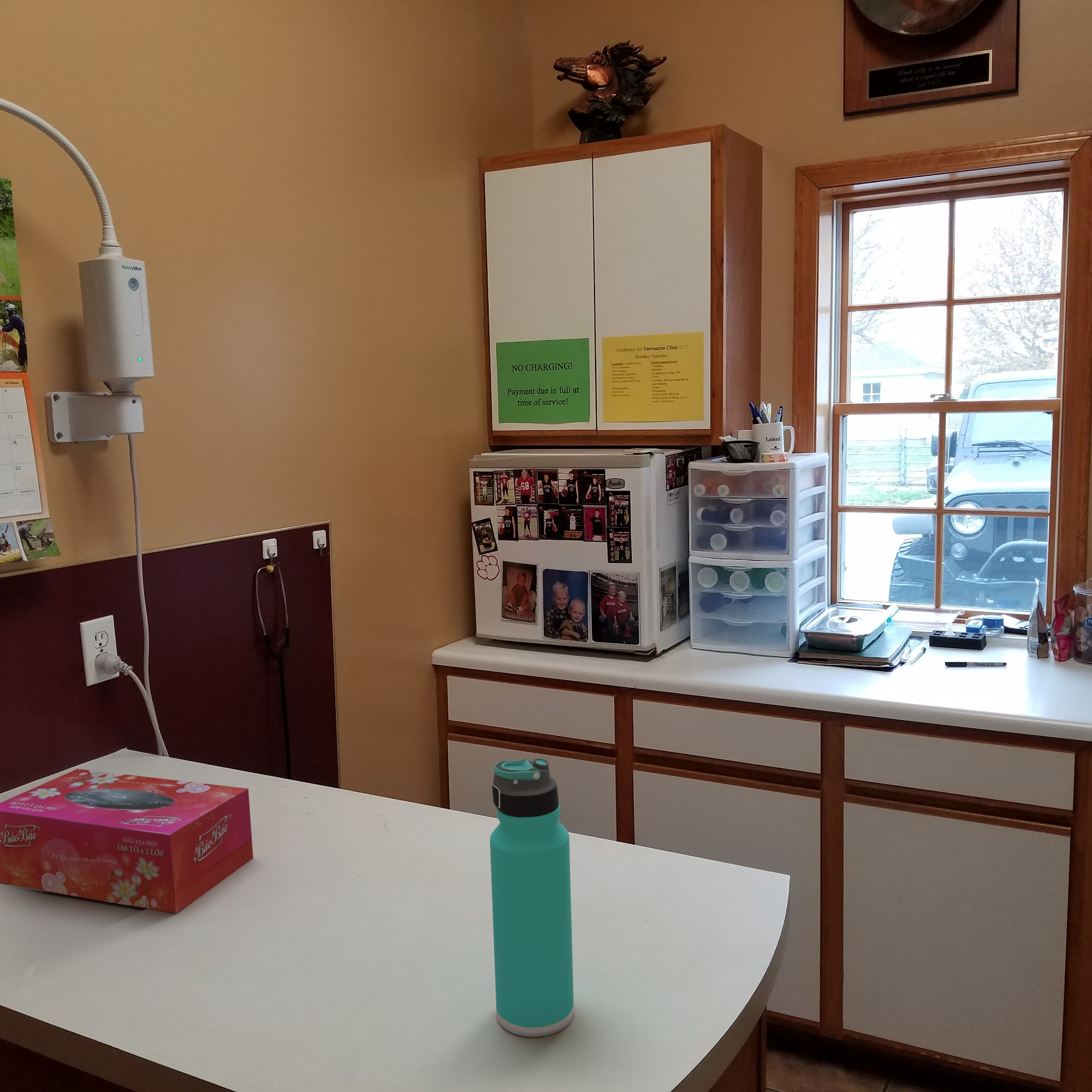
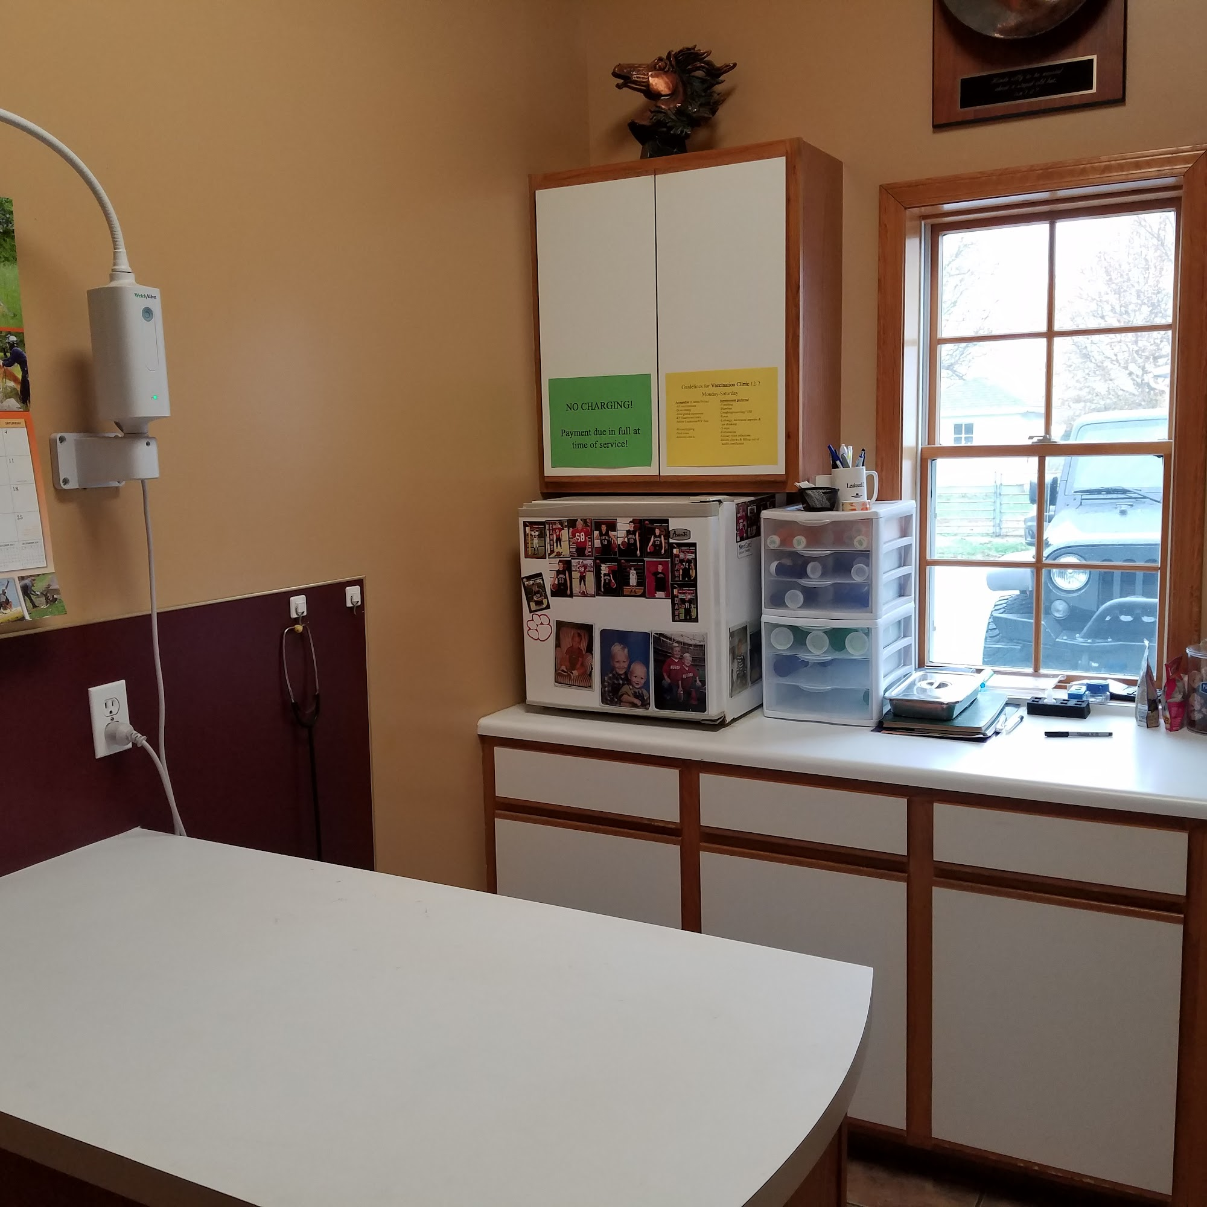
- tissue box (122, 835)
- thermos bottle (531, 890)
